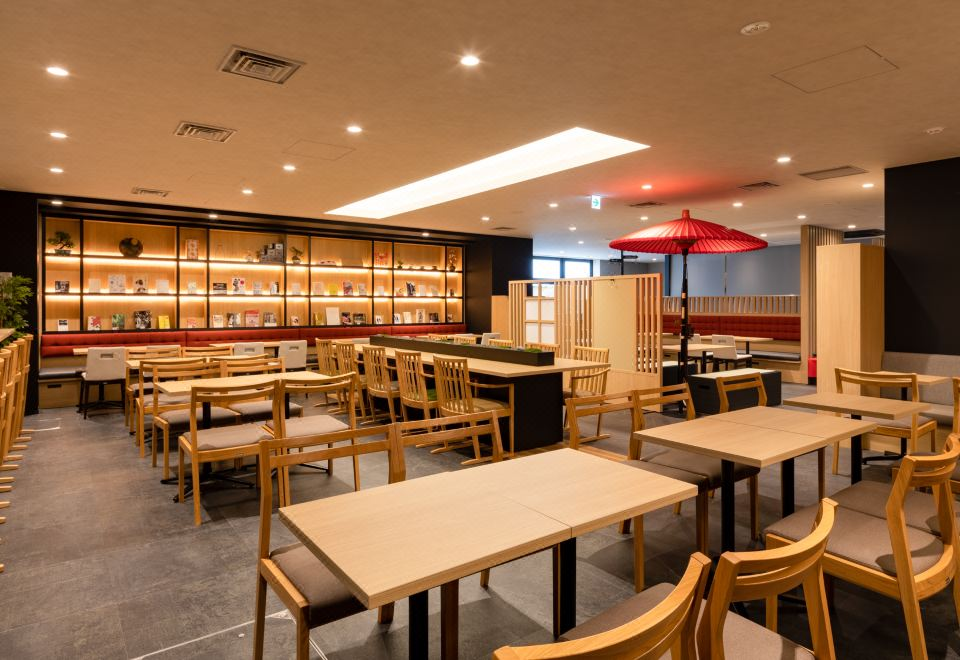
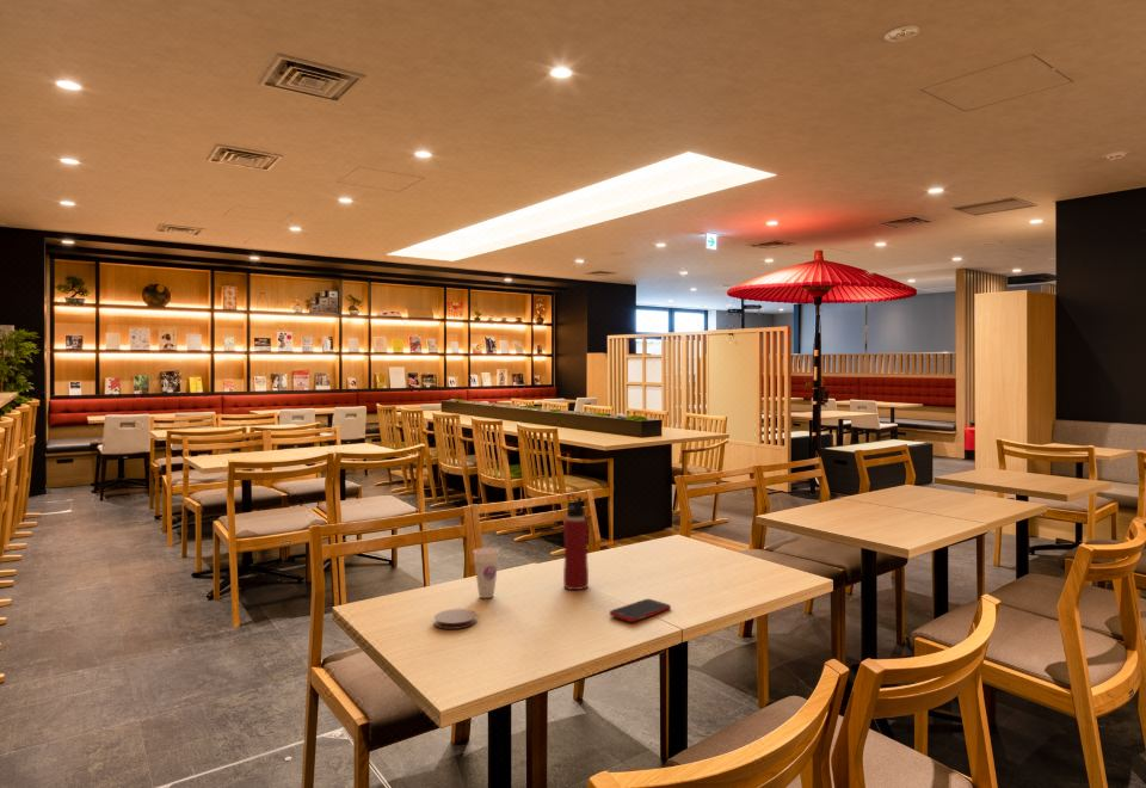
+ water bottle (575, 540)
+ coaster (455, 618)
+ cup (486, 573)
+ cell phone (640, 610)
